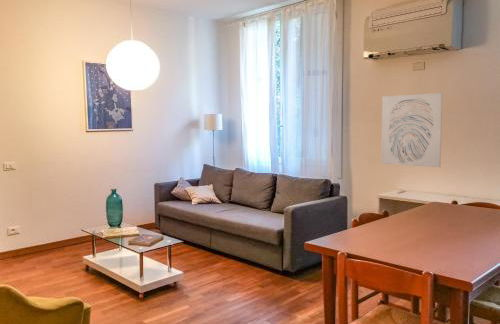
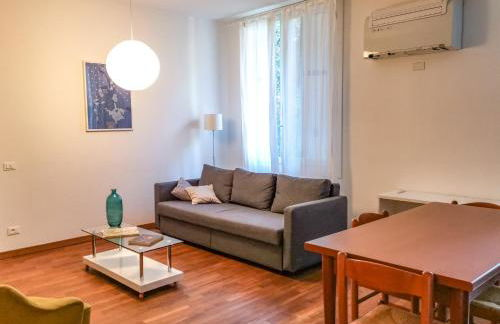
- wall art (410, 130)
